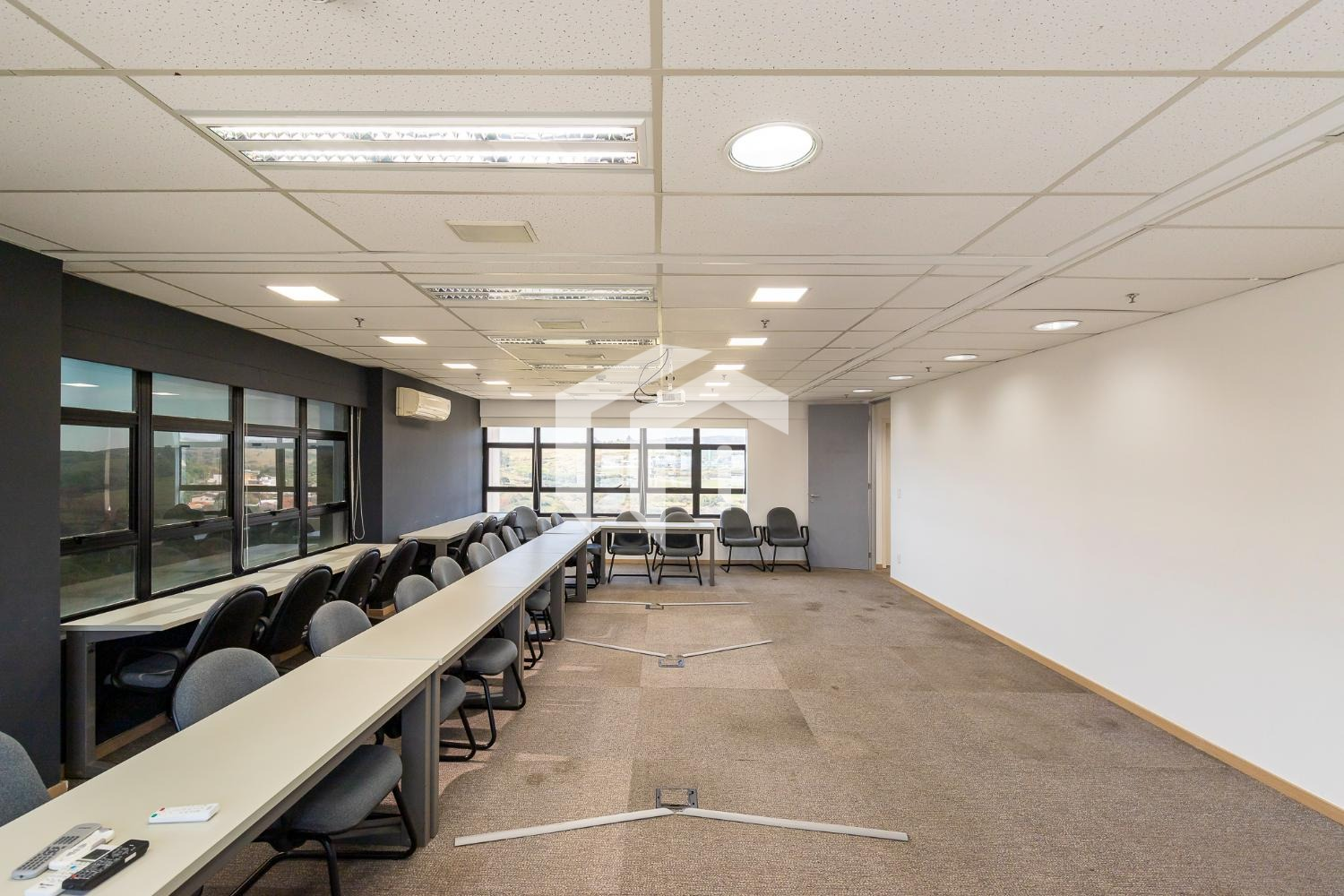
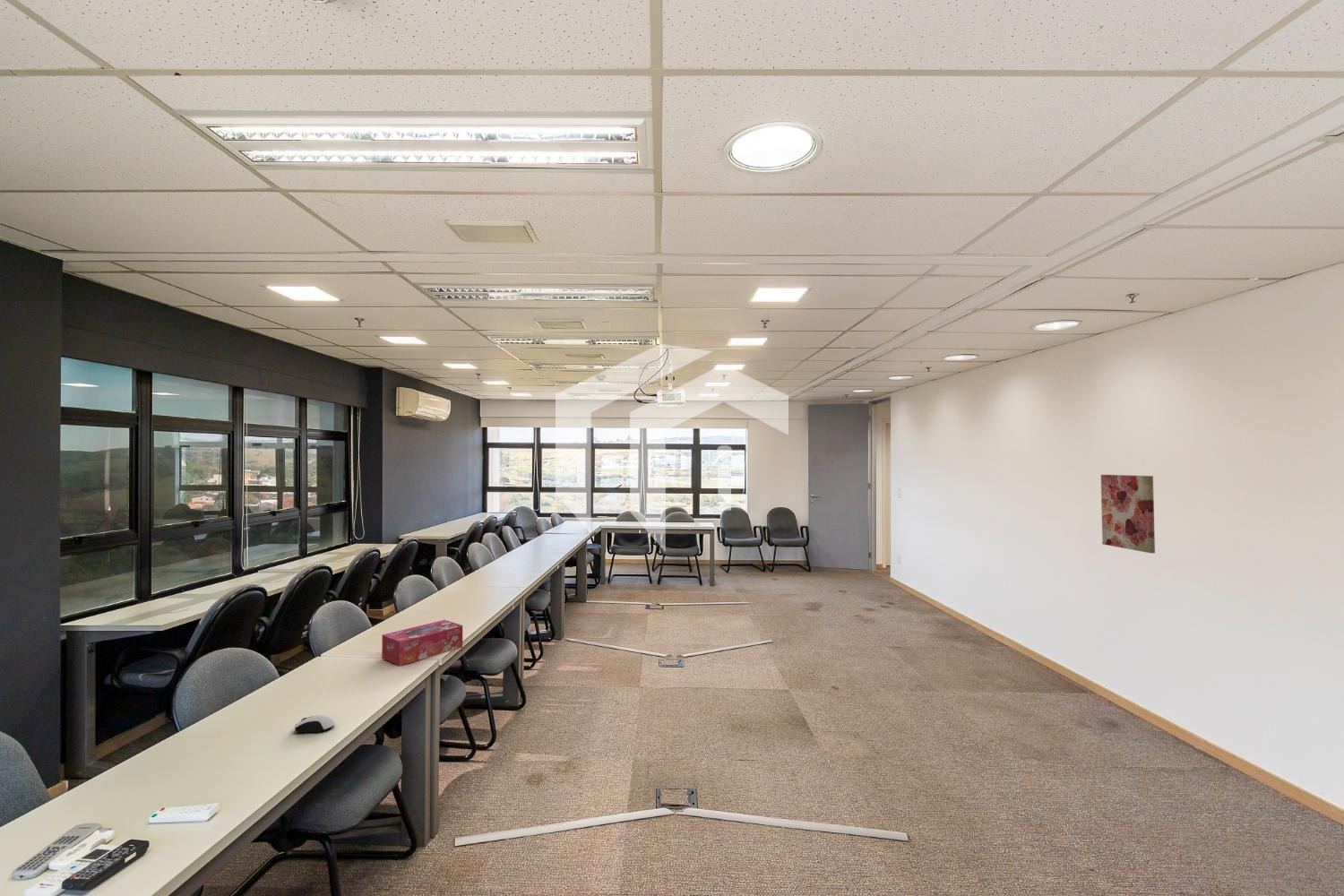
+ wall art (1126, 512)
+ tissue box (423, 641)
+ computer mouse (314, 722)
